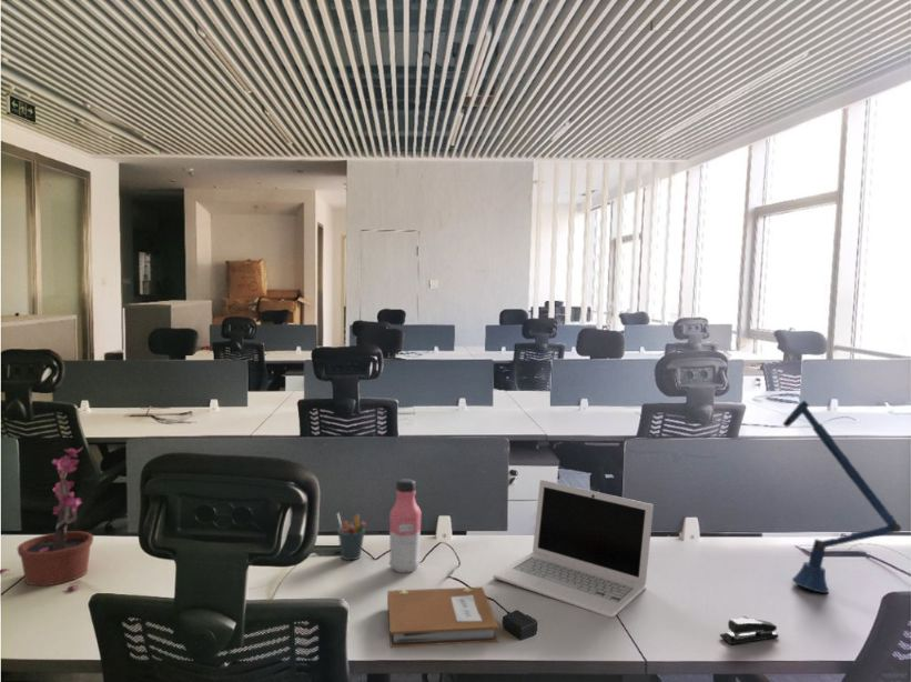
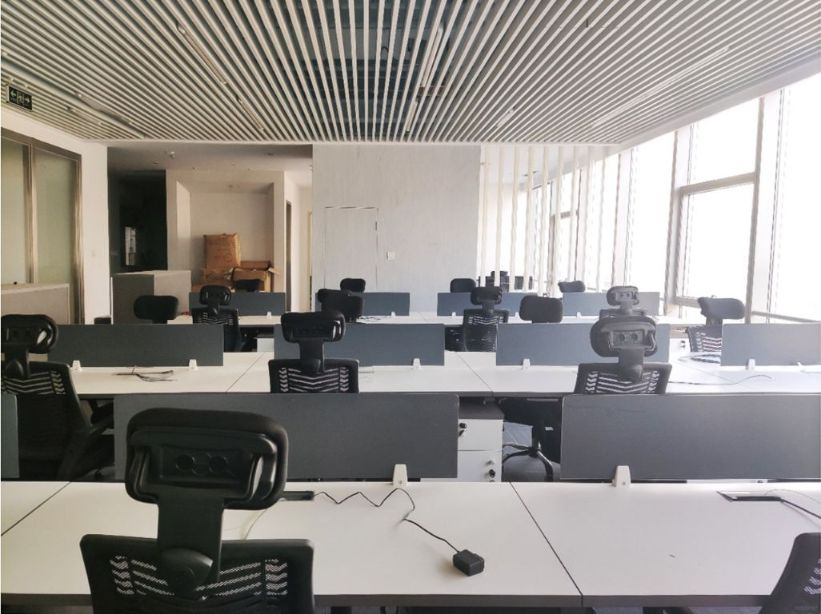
- water bottle (405, 524)
- laptop (571, 541)
- desk lamp (849, 477)
- pen holder (351, 535)
- stapler (750, 628)
- notebook (442, 613)
- potted plant (53, 512)
